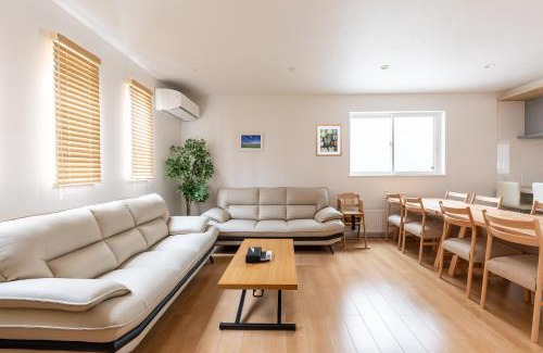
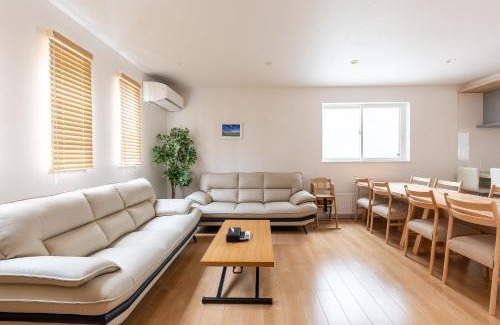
- wall art (328, 140)
